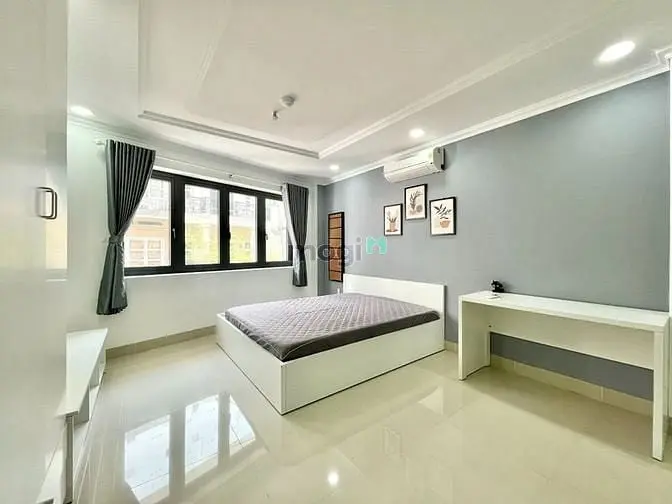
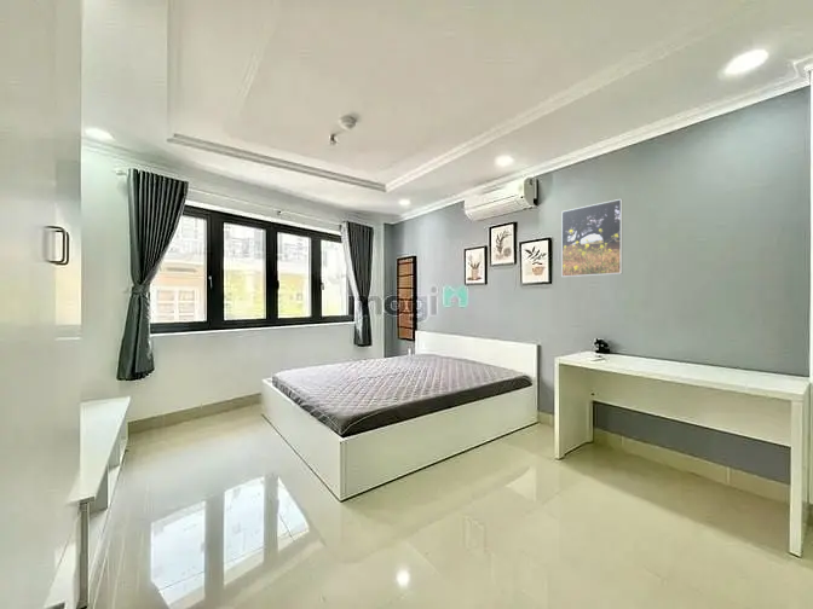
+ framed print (589, 240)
